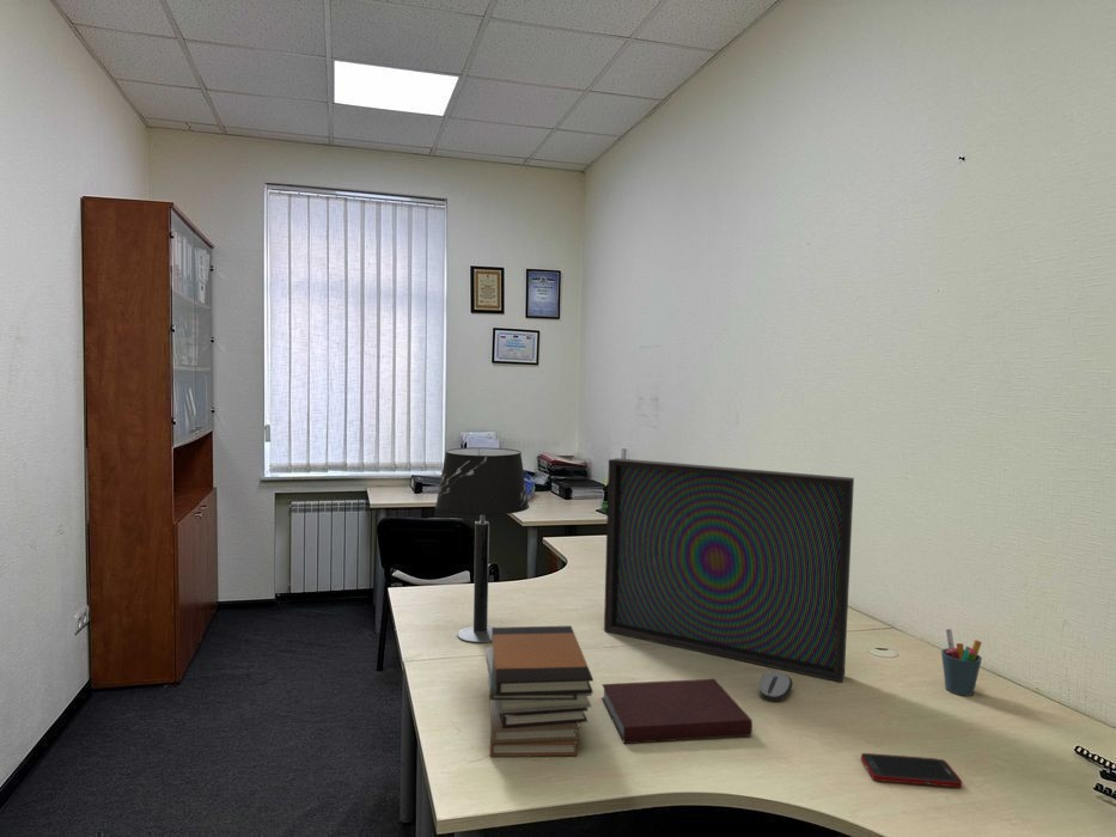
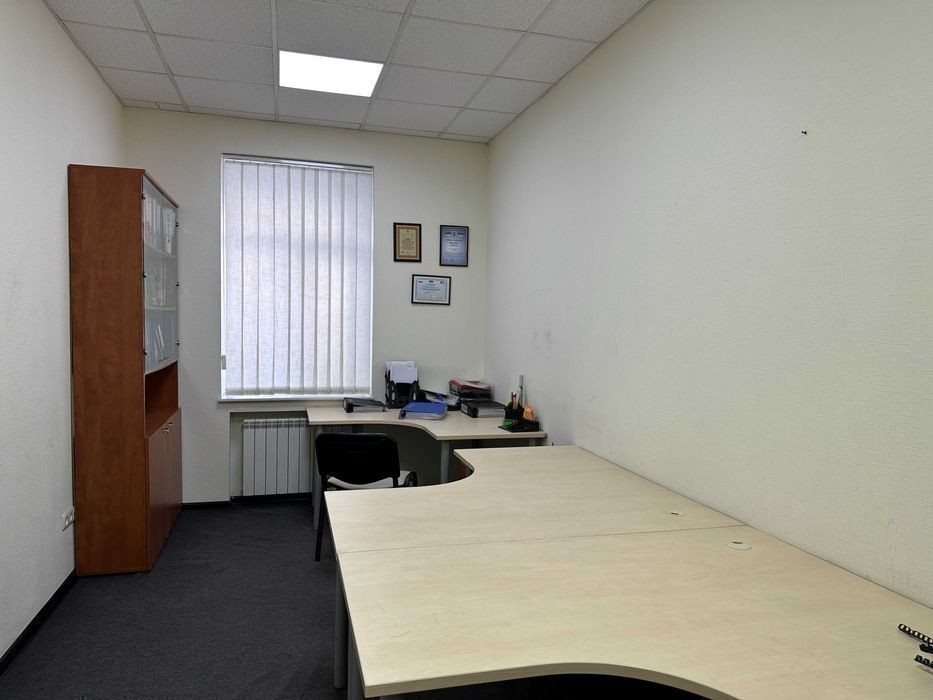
- pen holder (961, 662)
- notebook (672, 708)
- table lamp (481, 543)
- monitor (719, 560)
- book stack (535, 685)
- cell phone (909, 769)
- computer mouse (775, 684)
